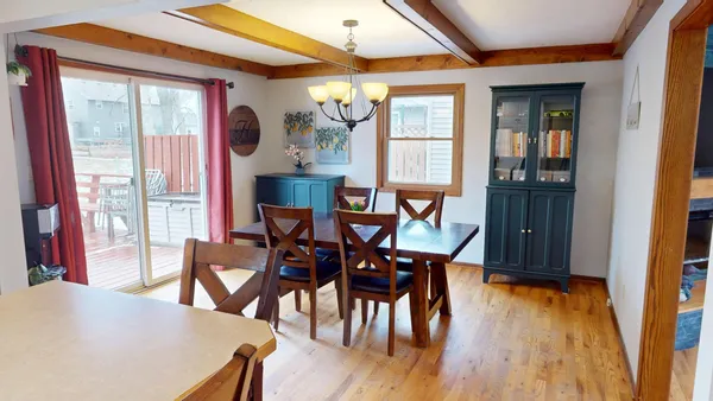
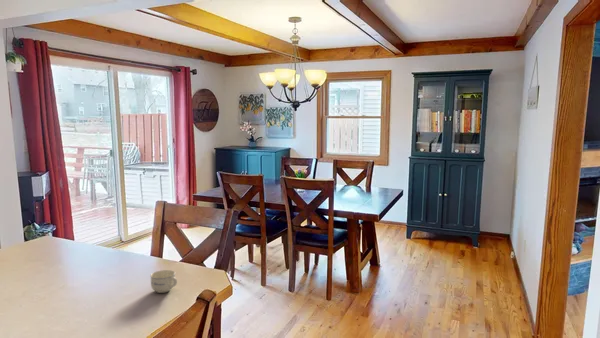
+ cup (165, 282)
